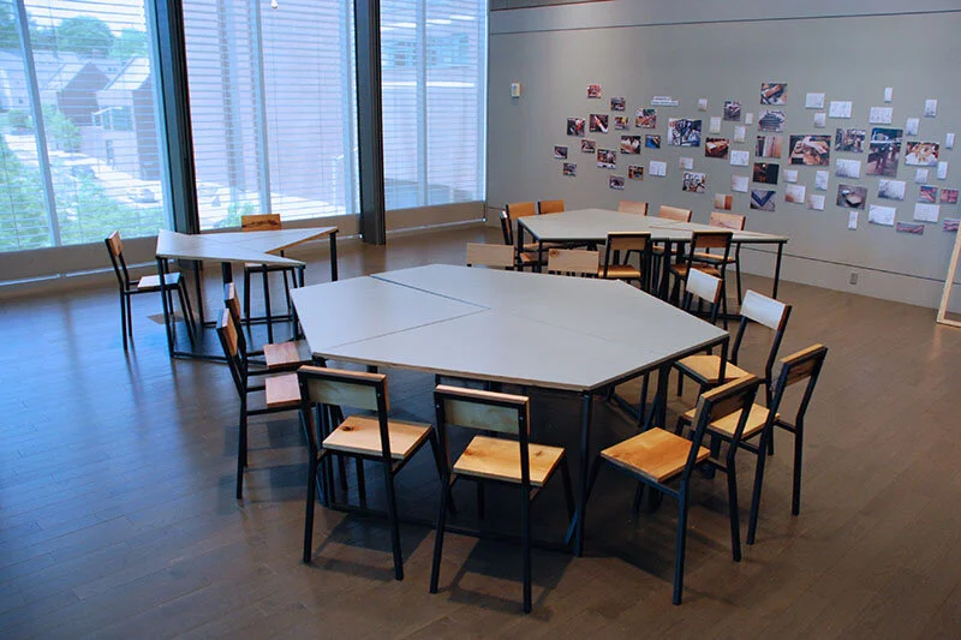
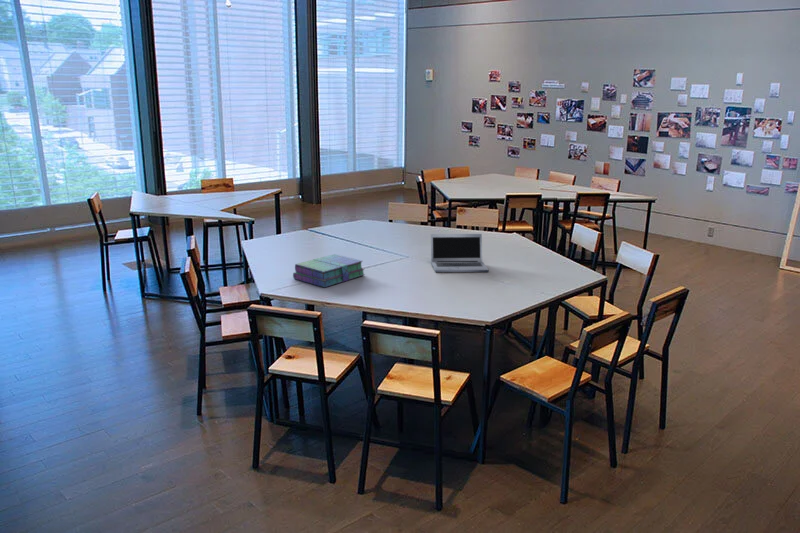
+ stack of books (329, 269)
+ laptop (459, 252)
